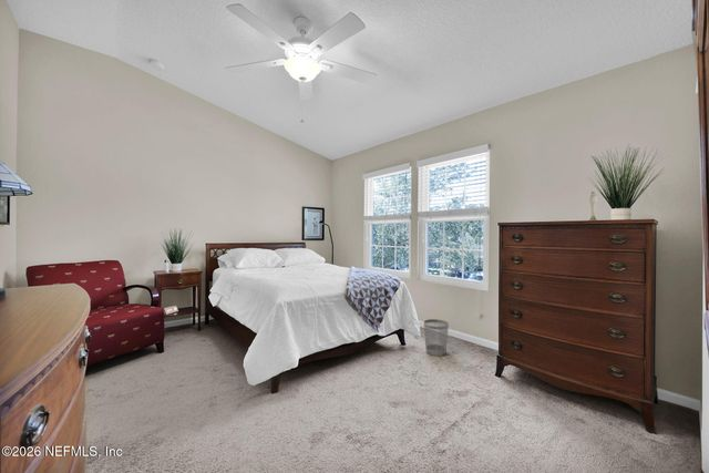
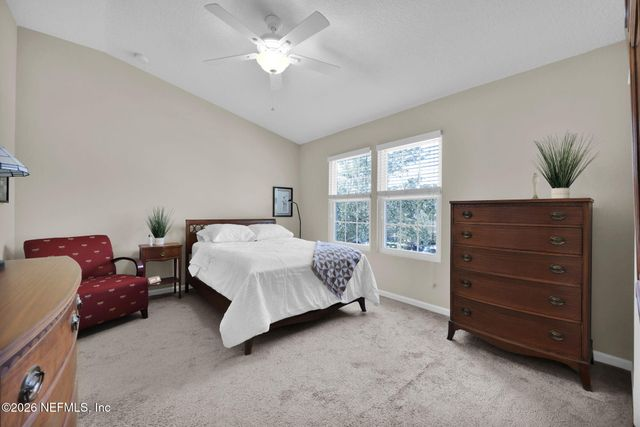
- wastebasket (435, 337)
